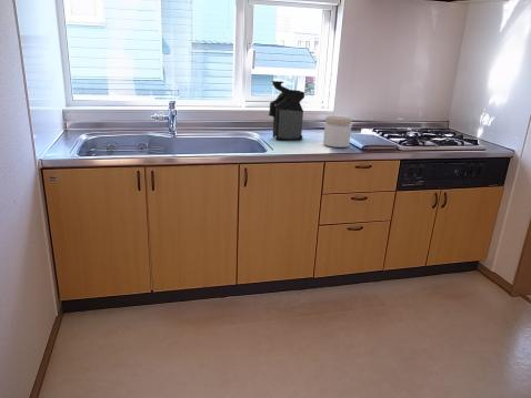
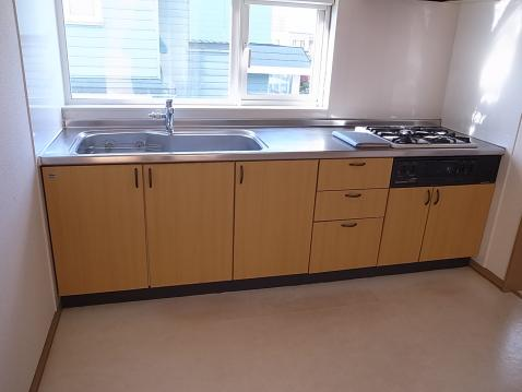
- jar (337, 131)
- coffee maker (287, 111)
